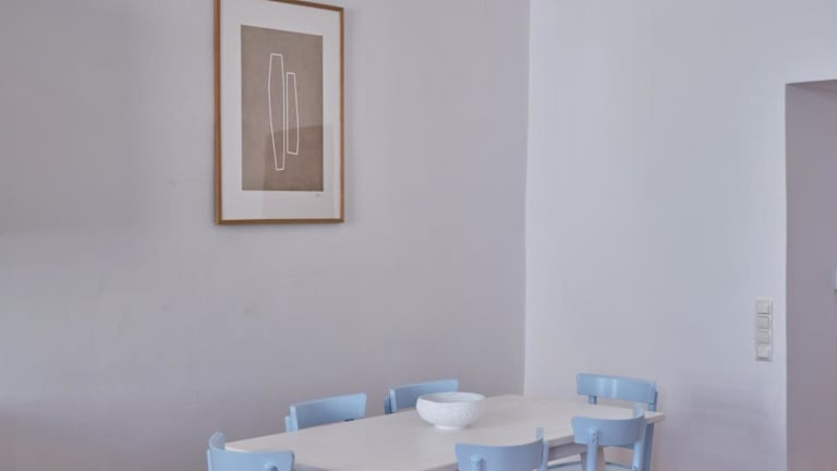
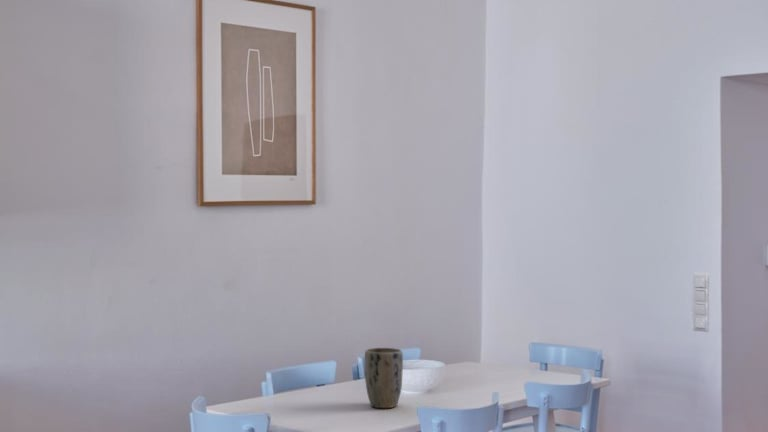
+ plant pot (383, 377)
